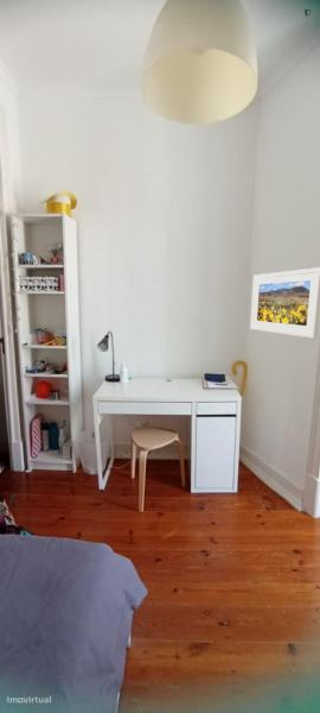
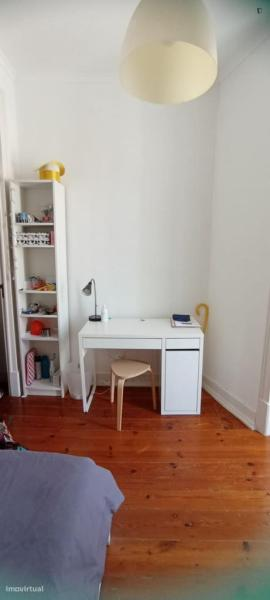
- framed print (281, 303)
